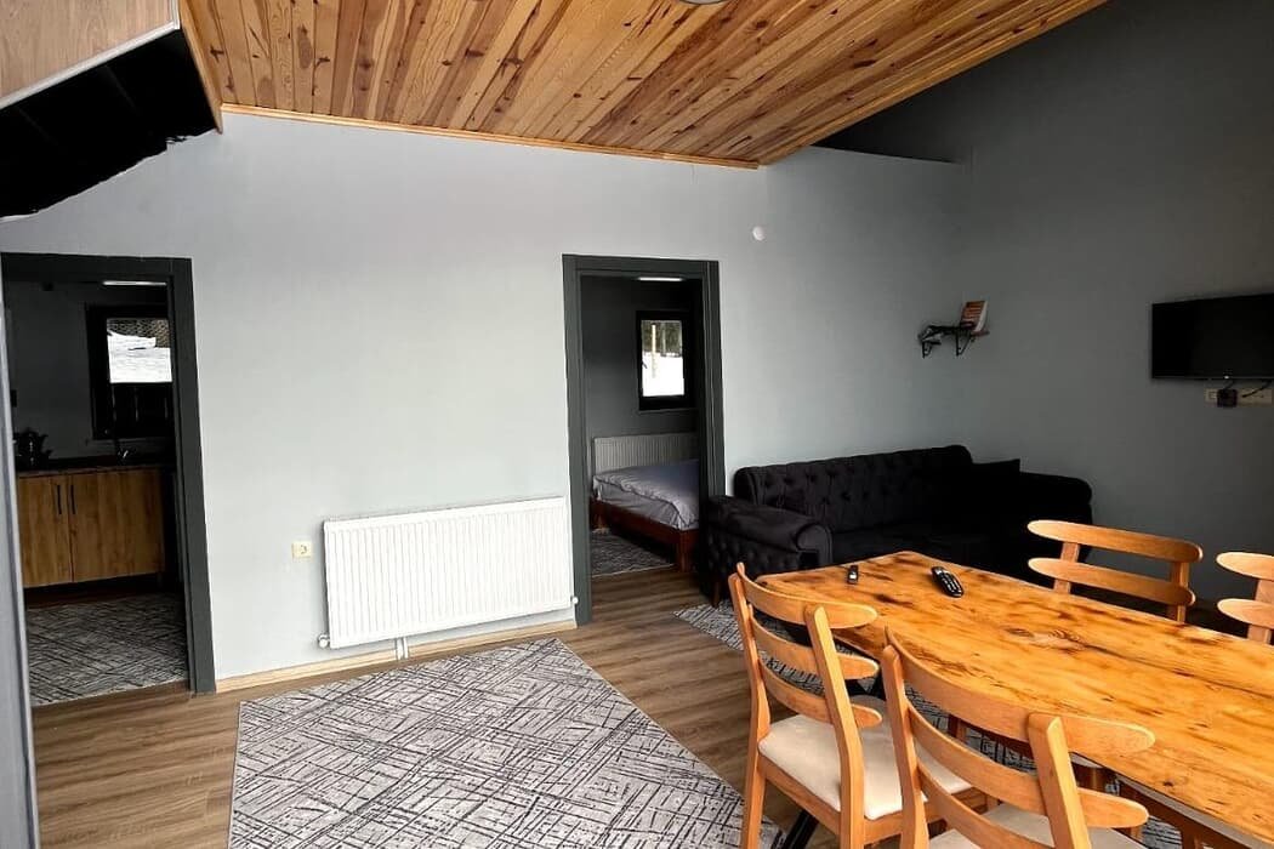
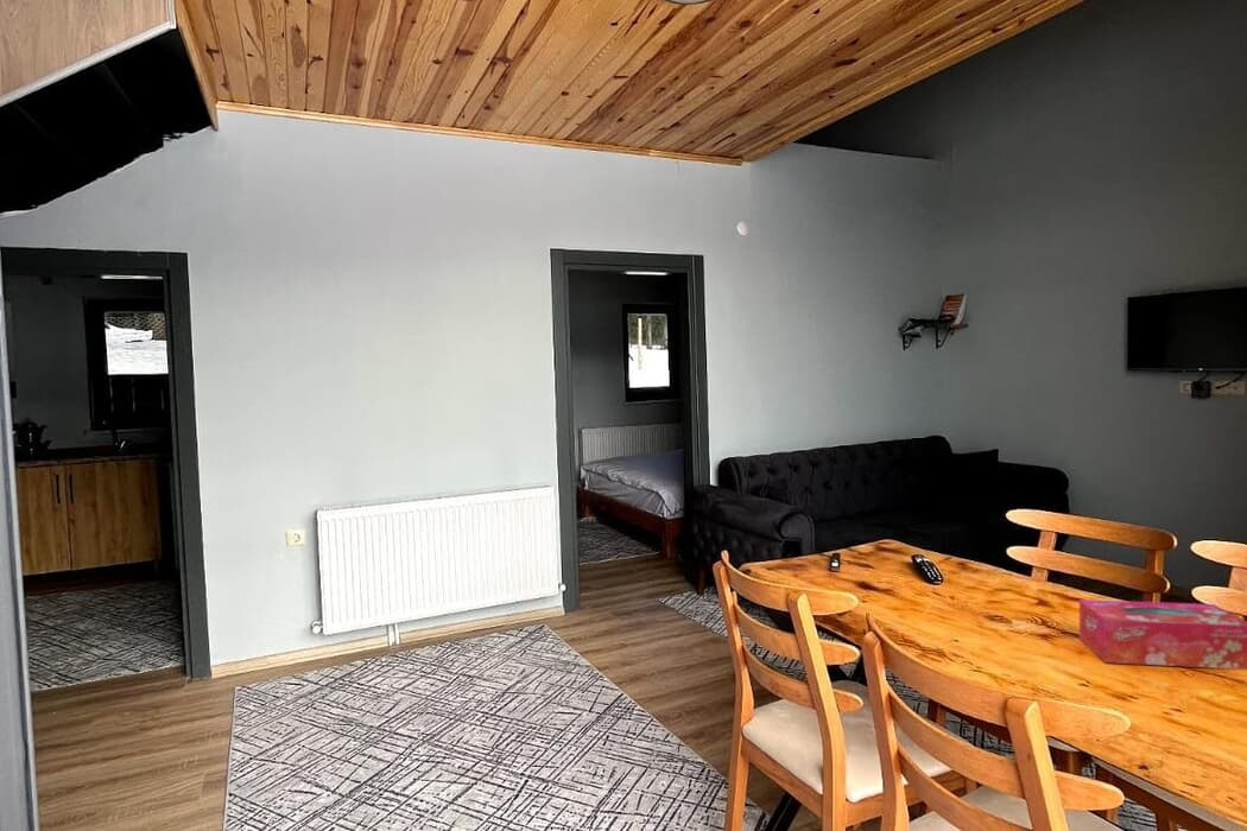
+ tissue box (1160, 632)
